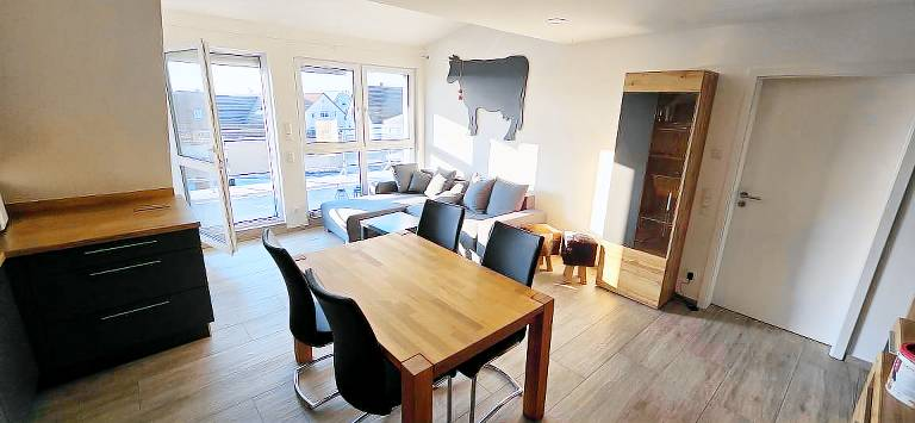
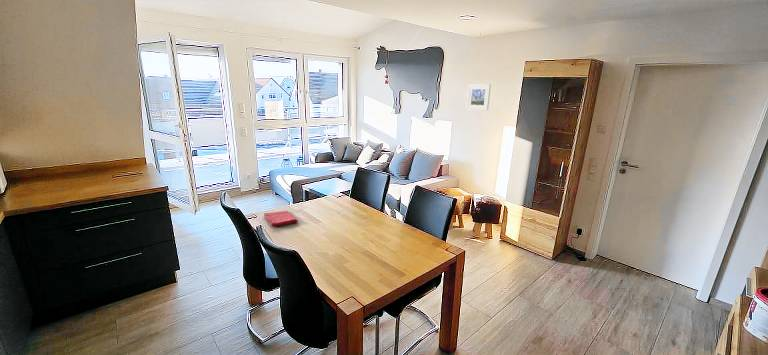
+ dish towel (280, 217)
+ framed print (478, 97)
